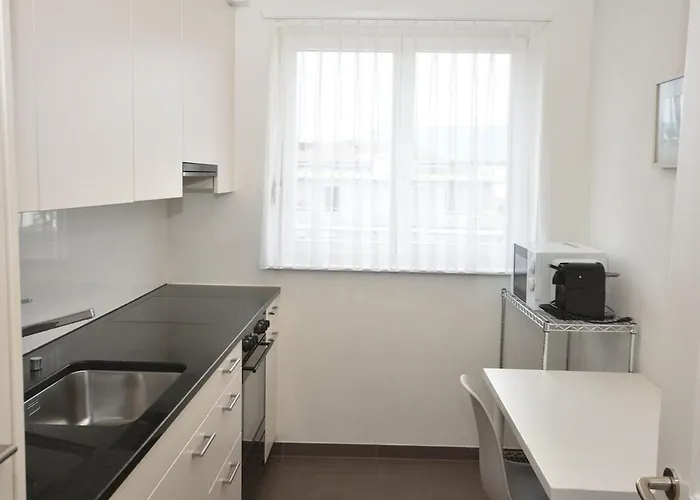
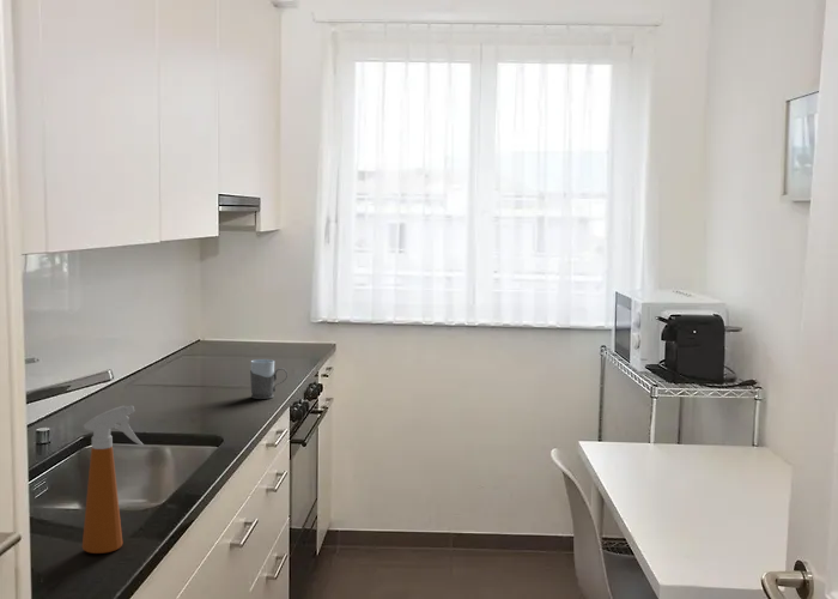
+ spray bottle (113, 476)
+ mug (268, 379)
